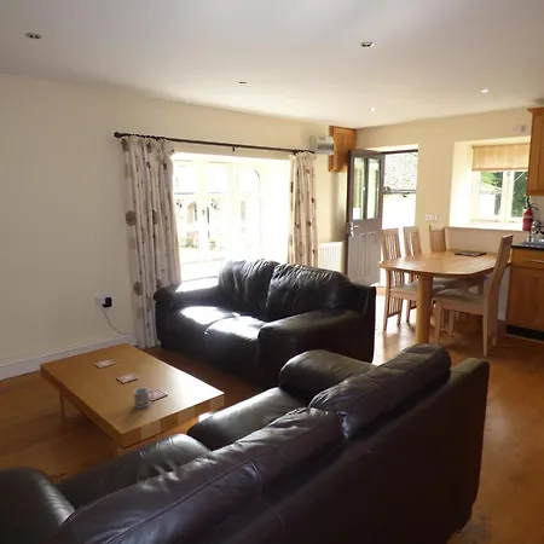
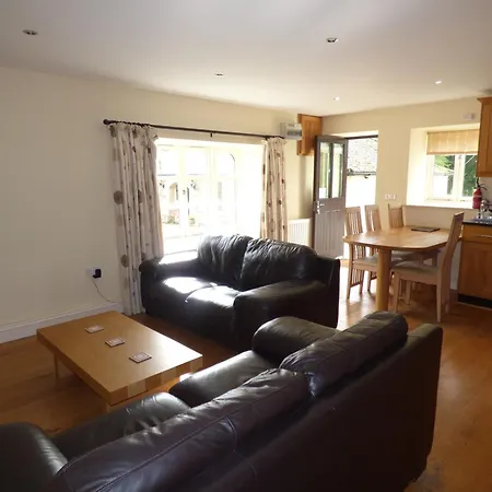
- cup (144, 397)
